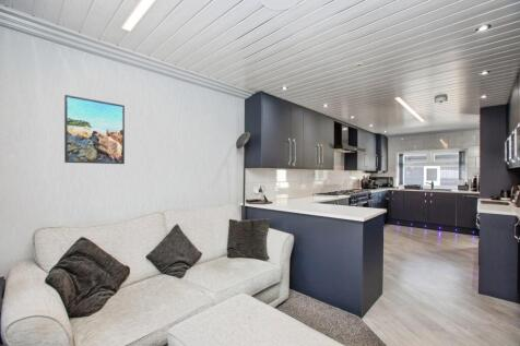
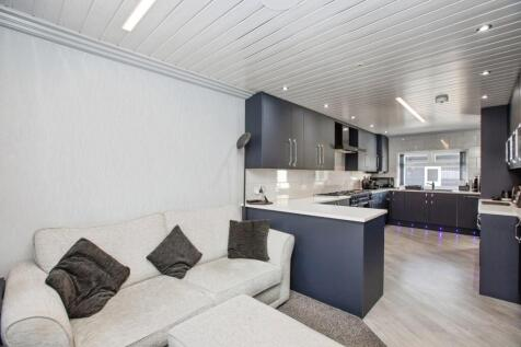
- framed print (96, 131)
